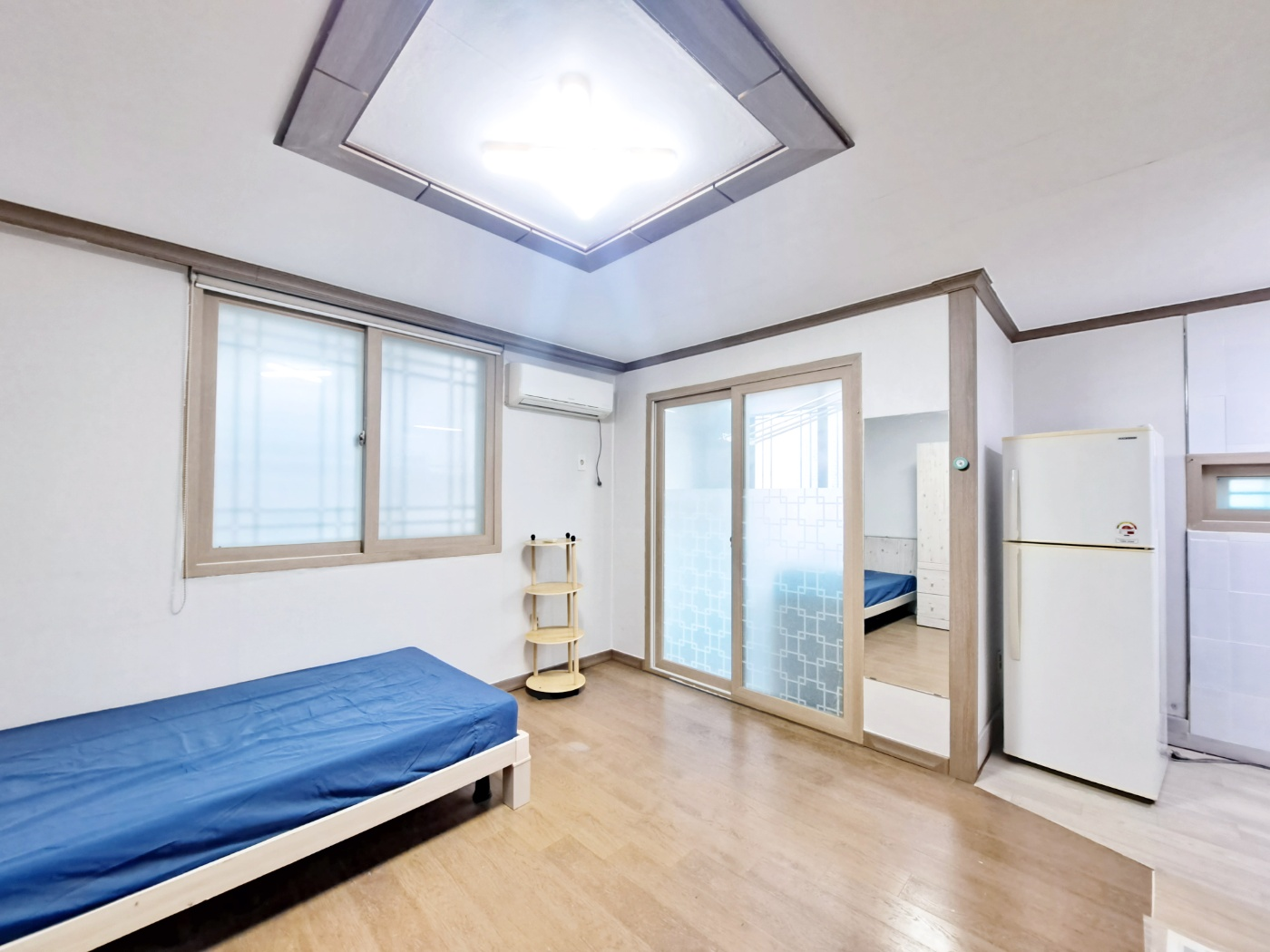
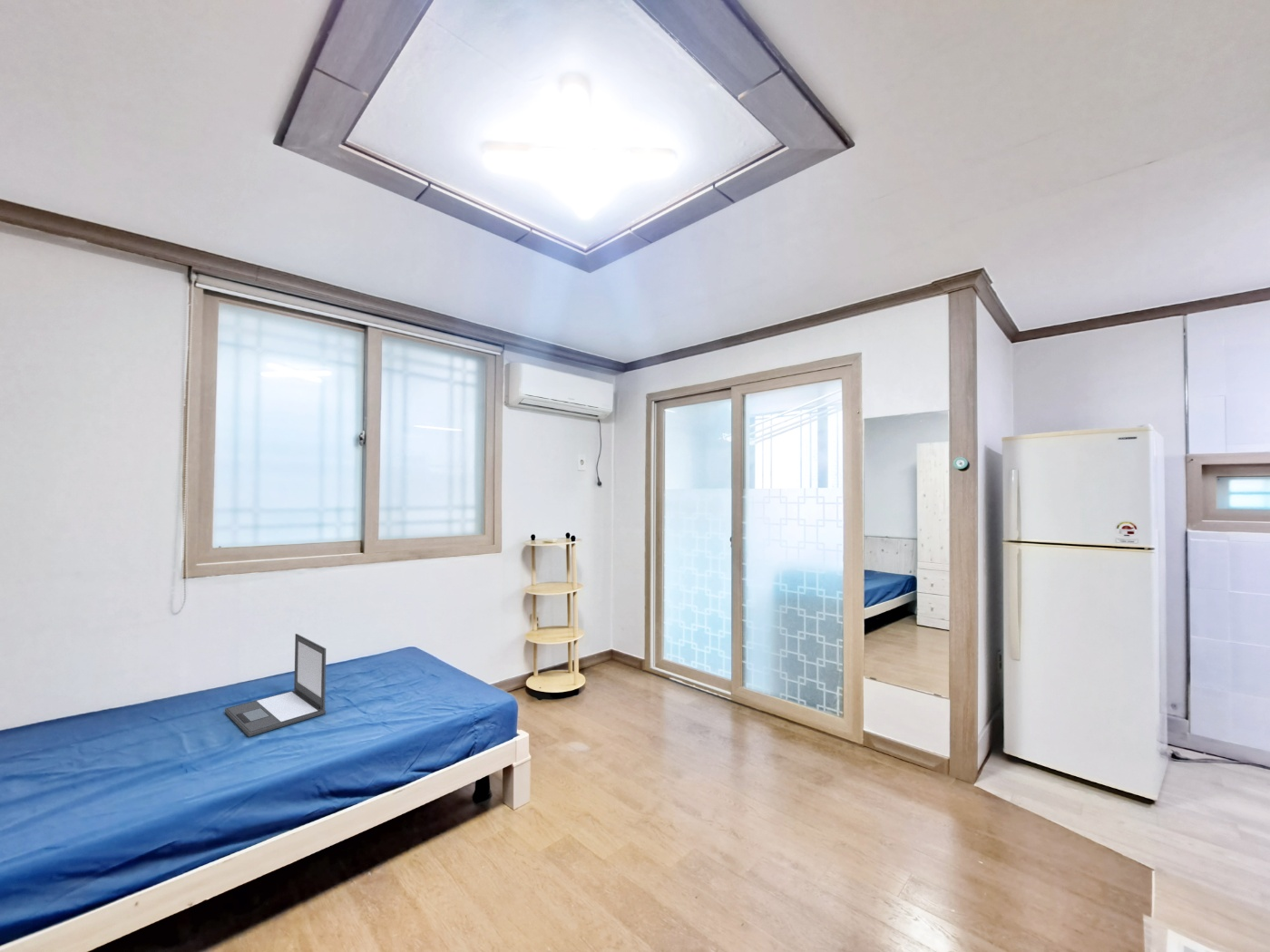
+ laptop (280, 694)
